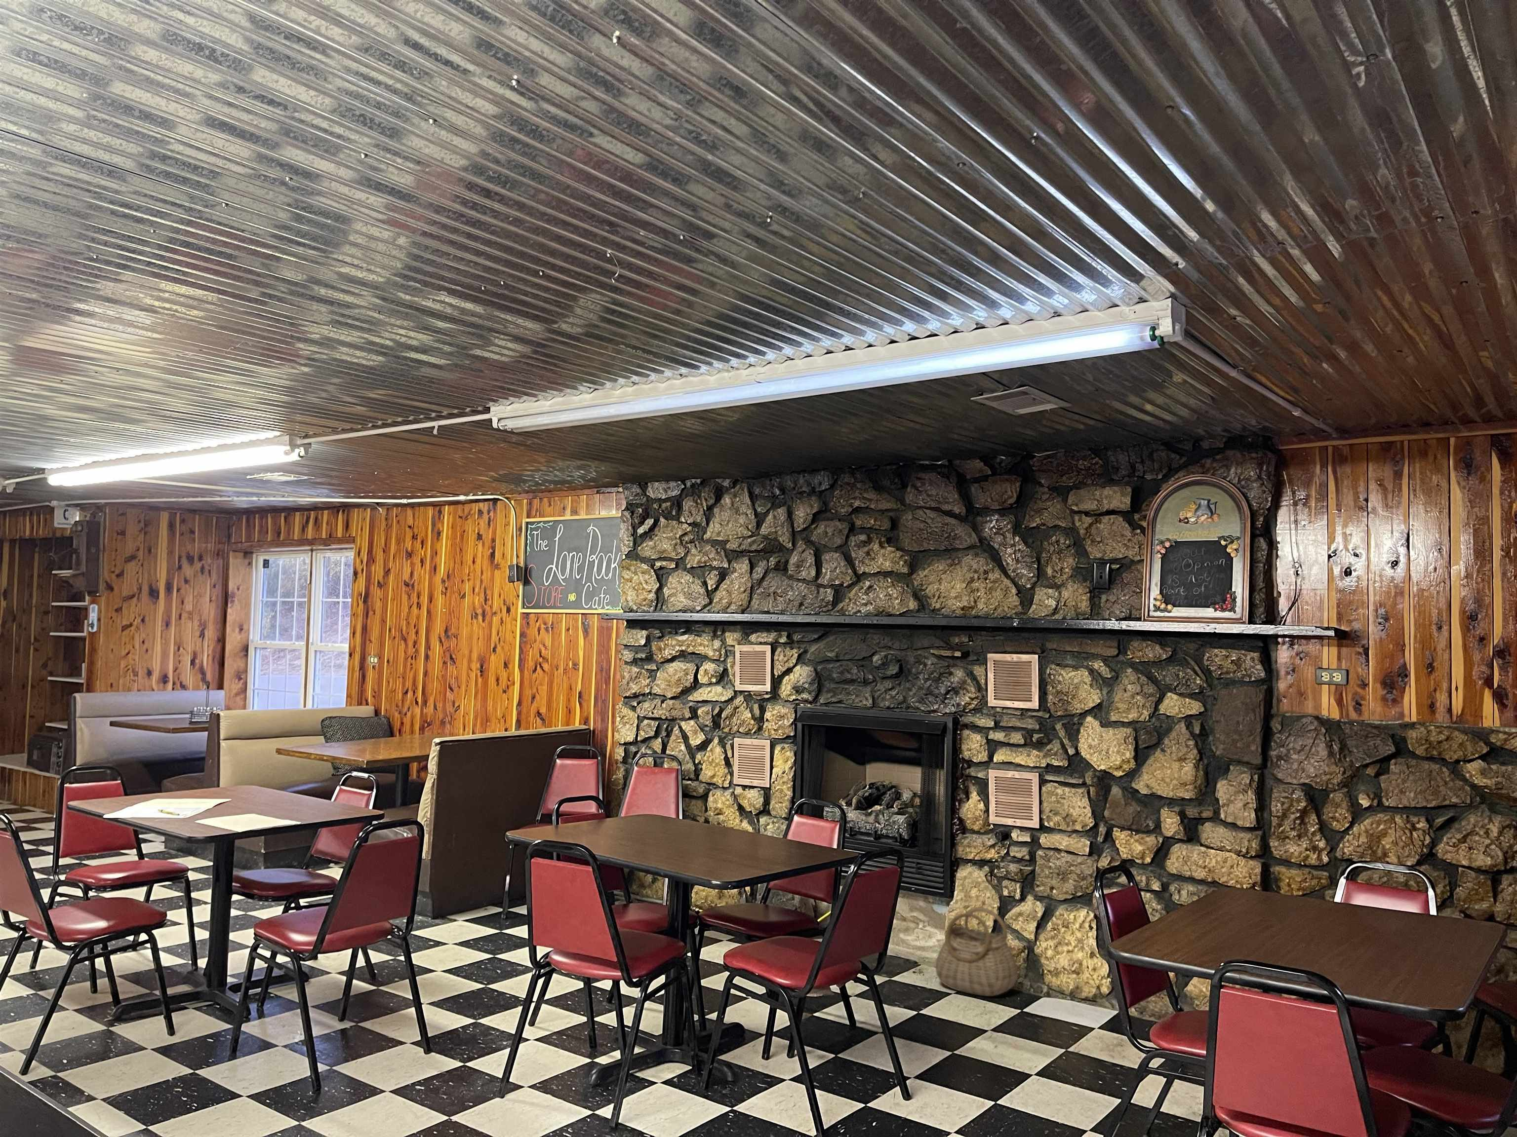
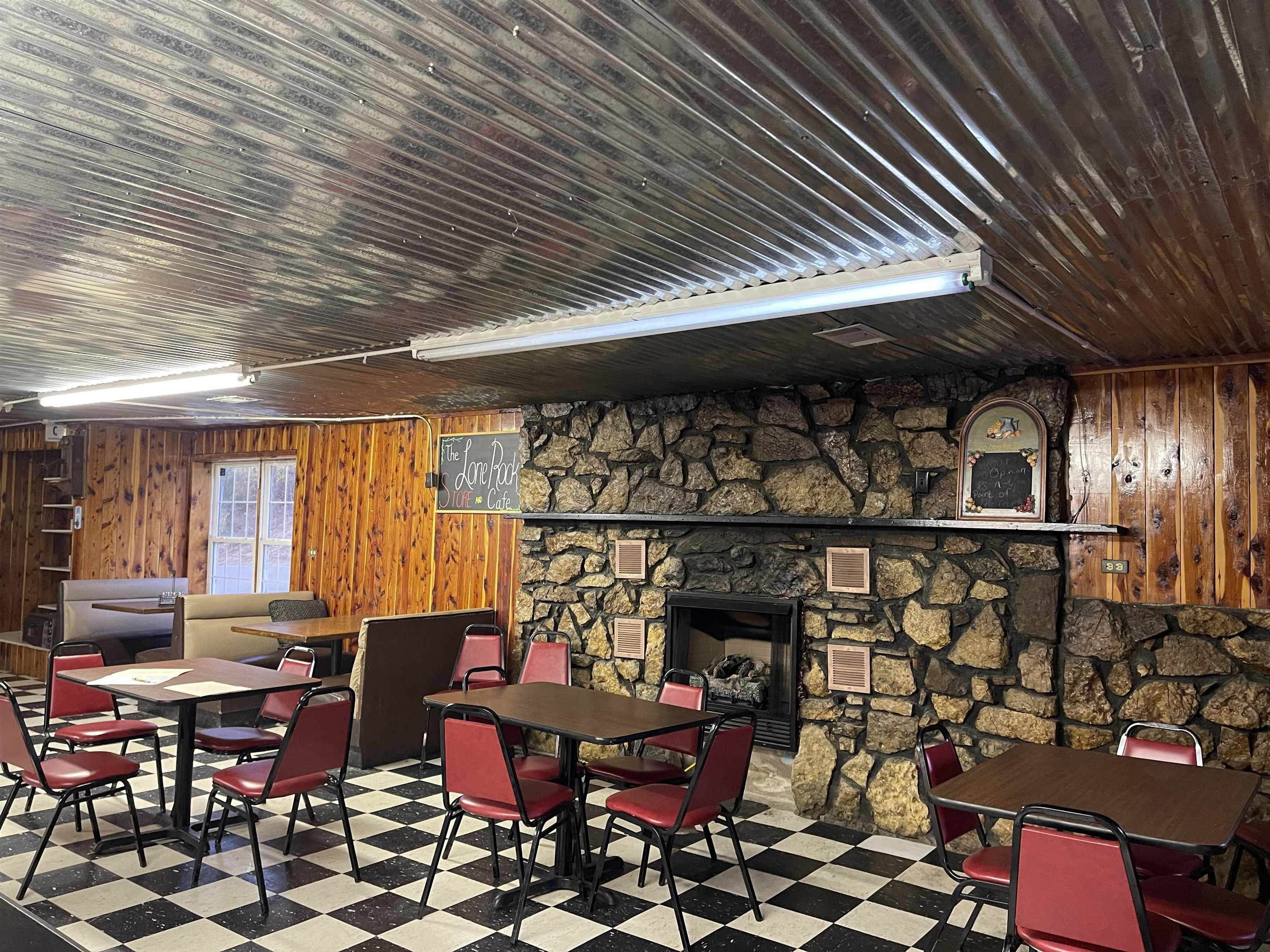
- basket (976, 949)
